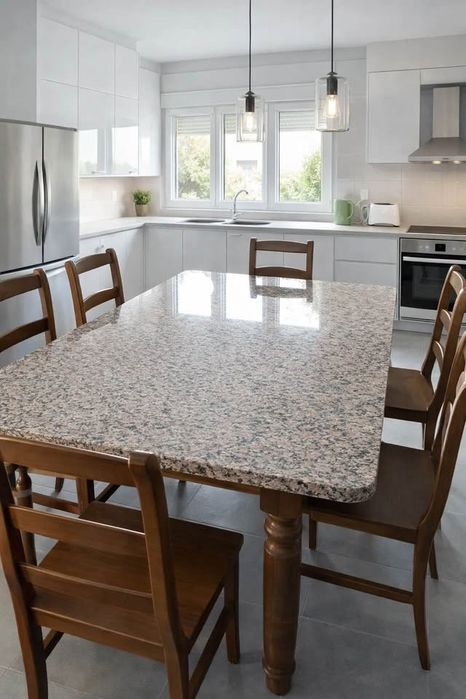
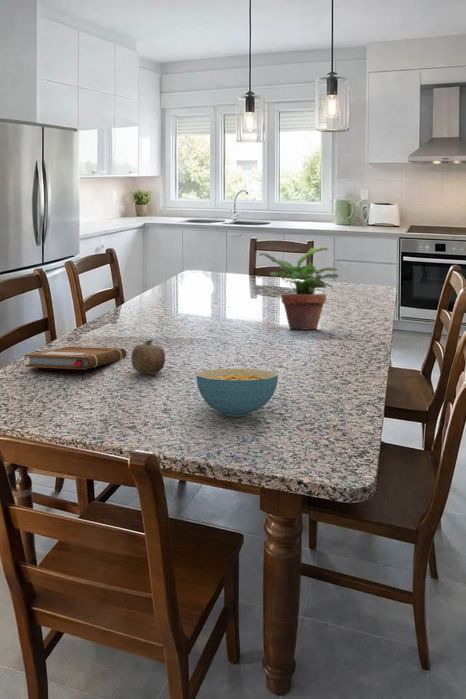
+ fruit (148, 356)
+ cereal bowl (236, 394)
+ notebook (77, 357)
+ potted plant (297, 288)
